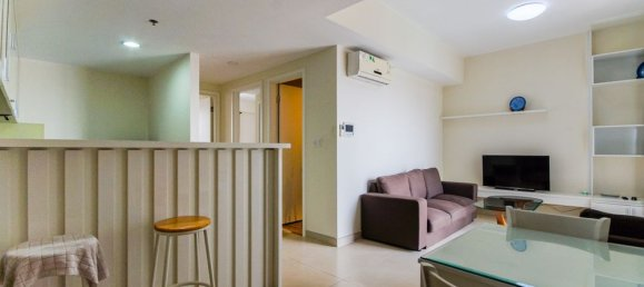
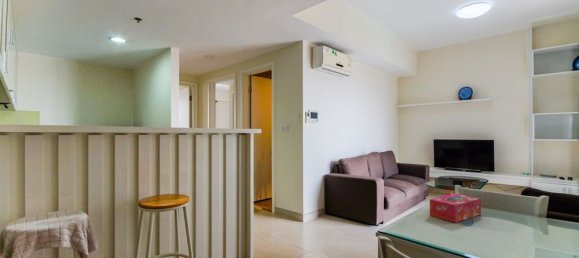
+ tissue box (455, 206)
